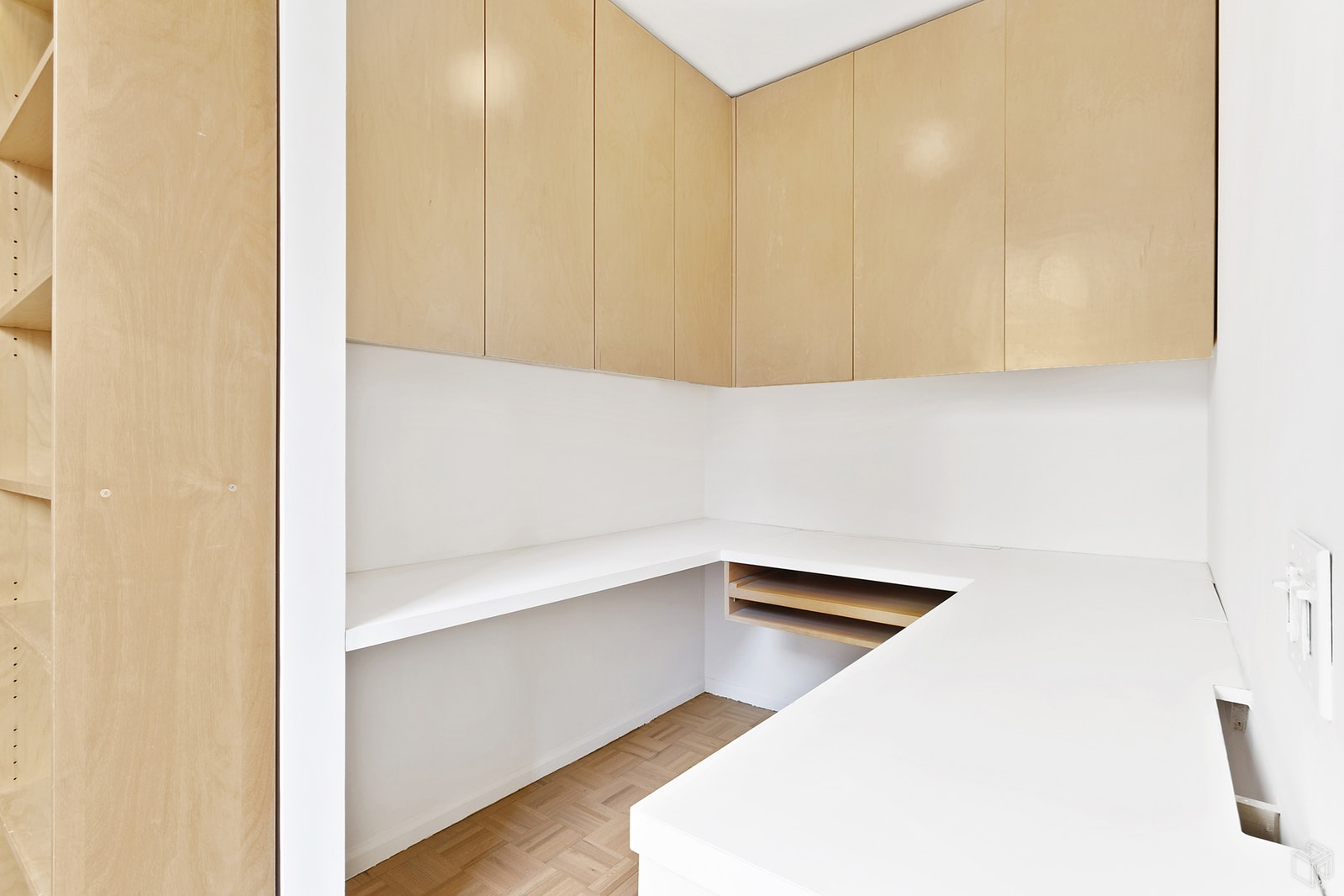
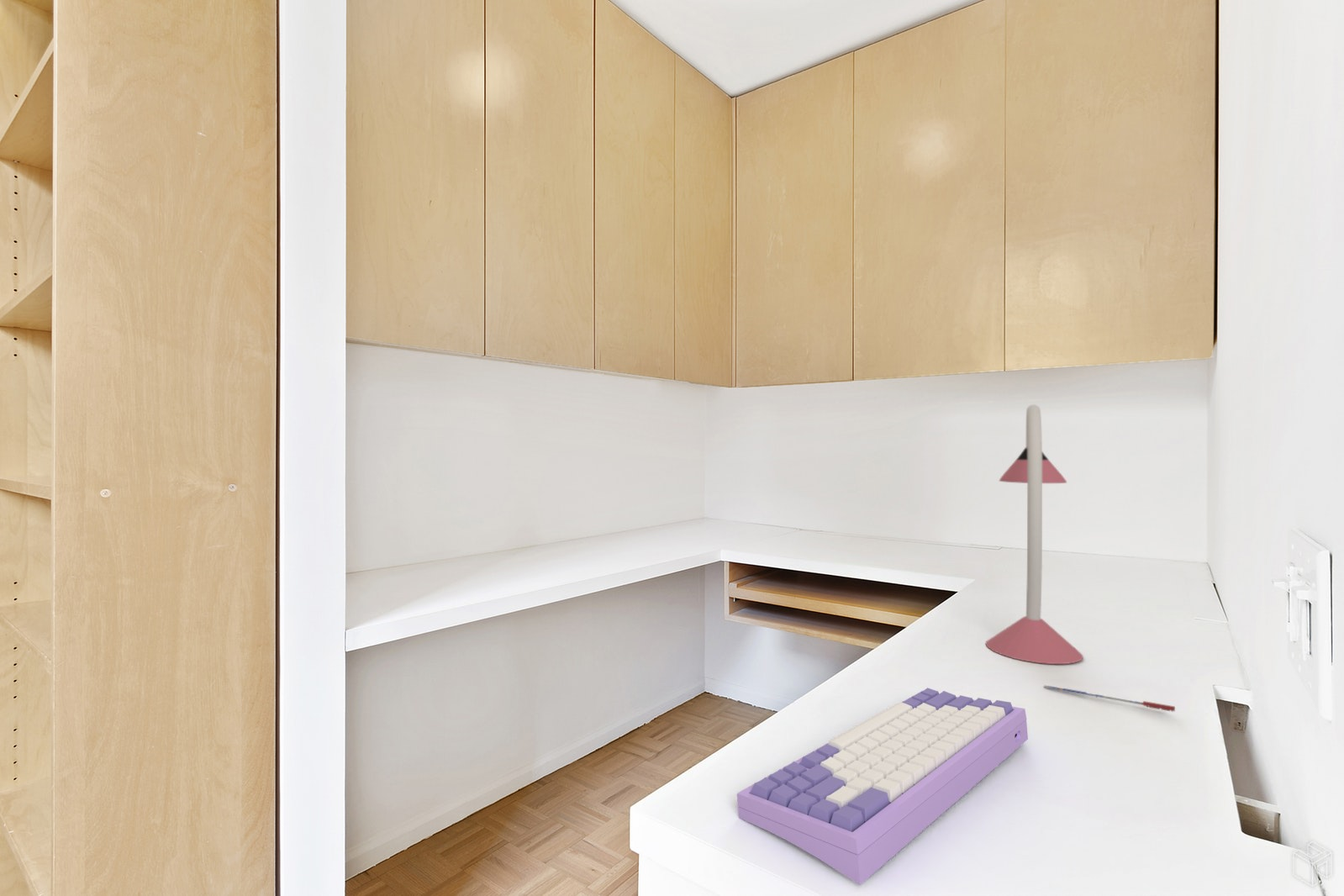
+ desk lamp (1033, 520)
+ keyboard (899, 753)
+ pen (1105, 696)
